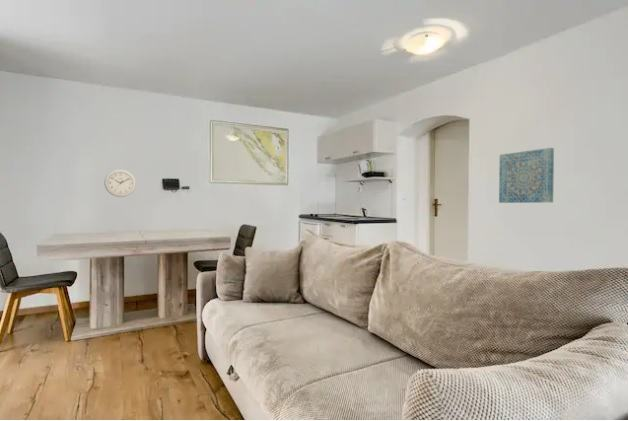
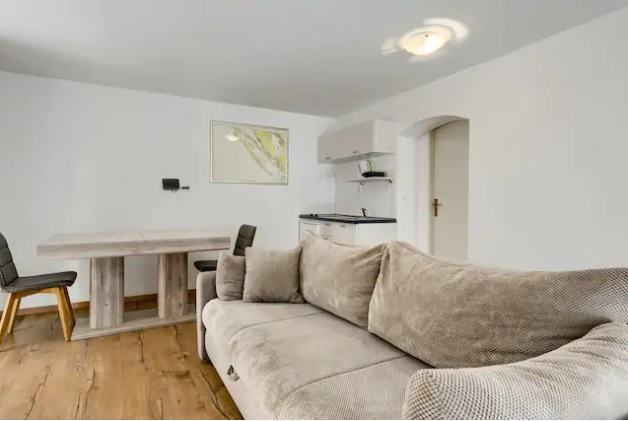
- wall art (524, 177)
- wall clock (120, 183)
